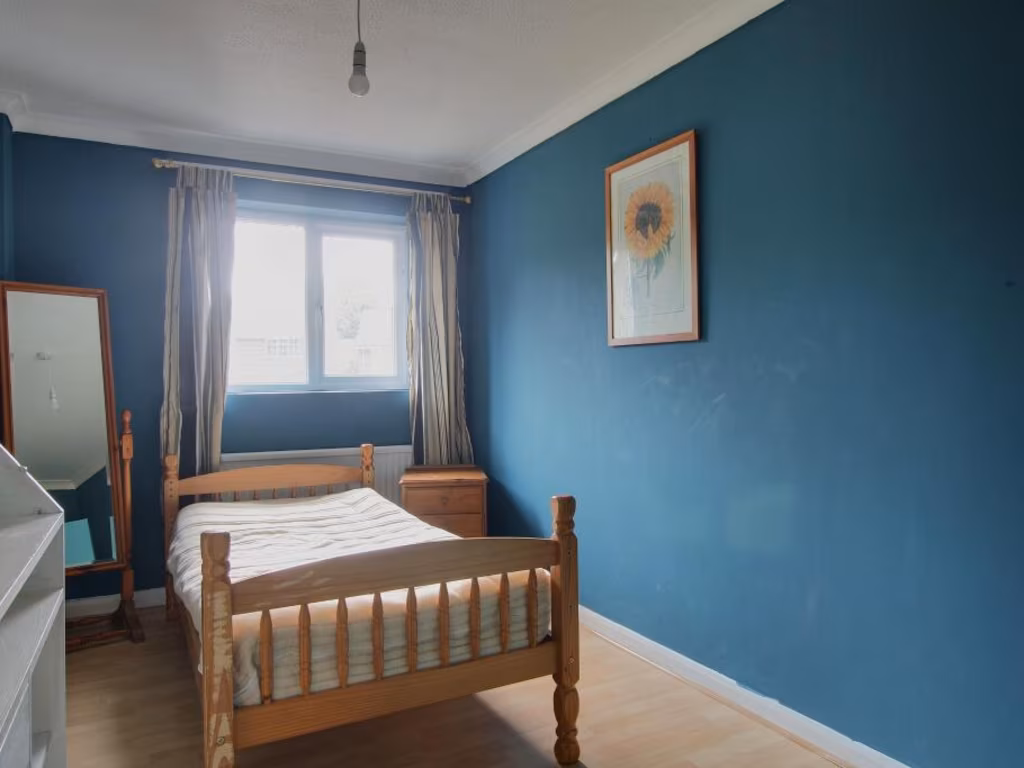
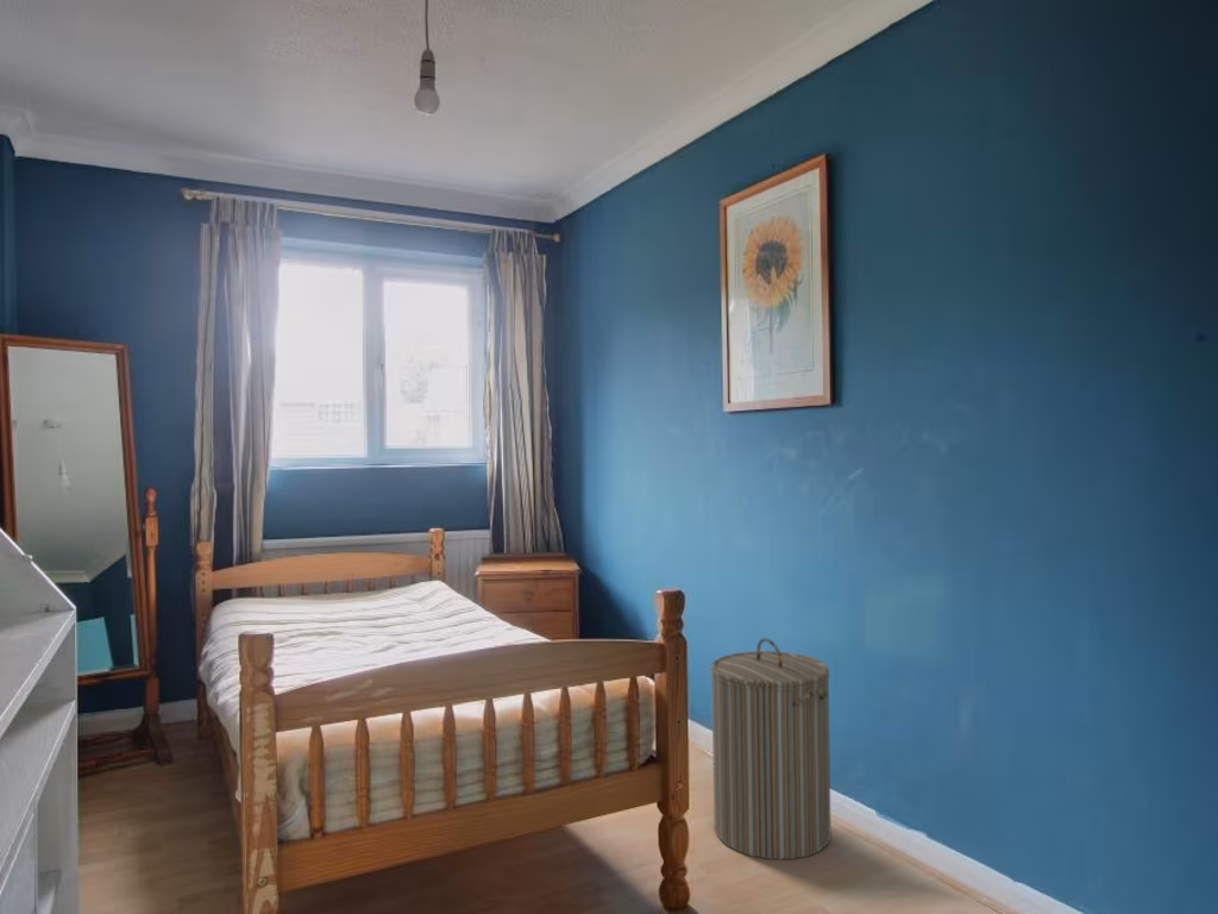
+ laundry hamper (770, 735)
